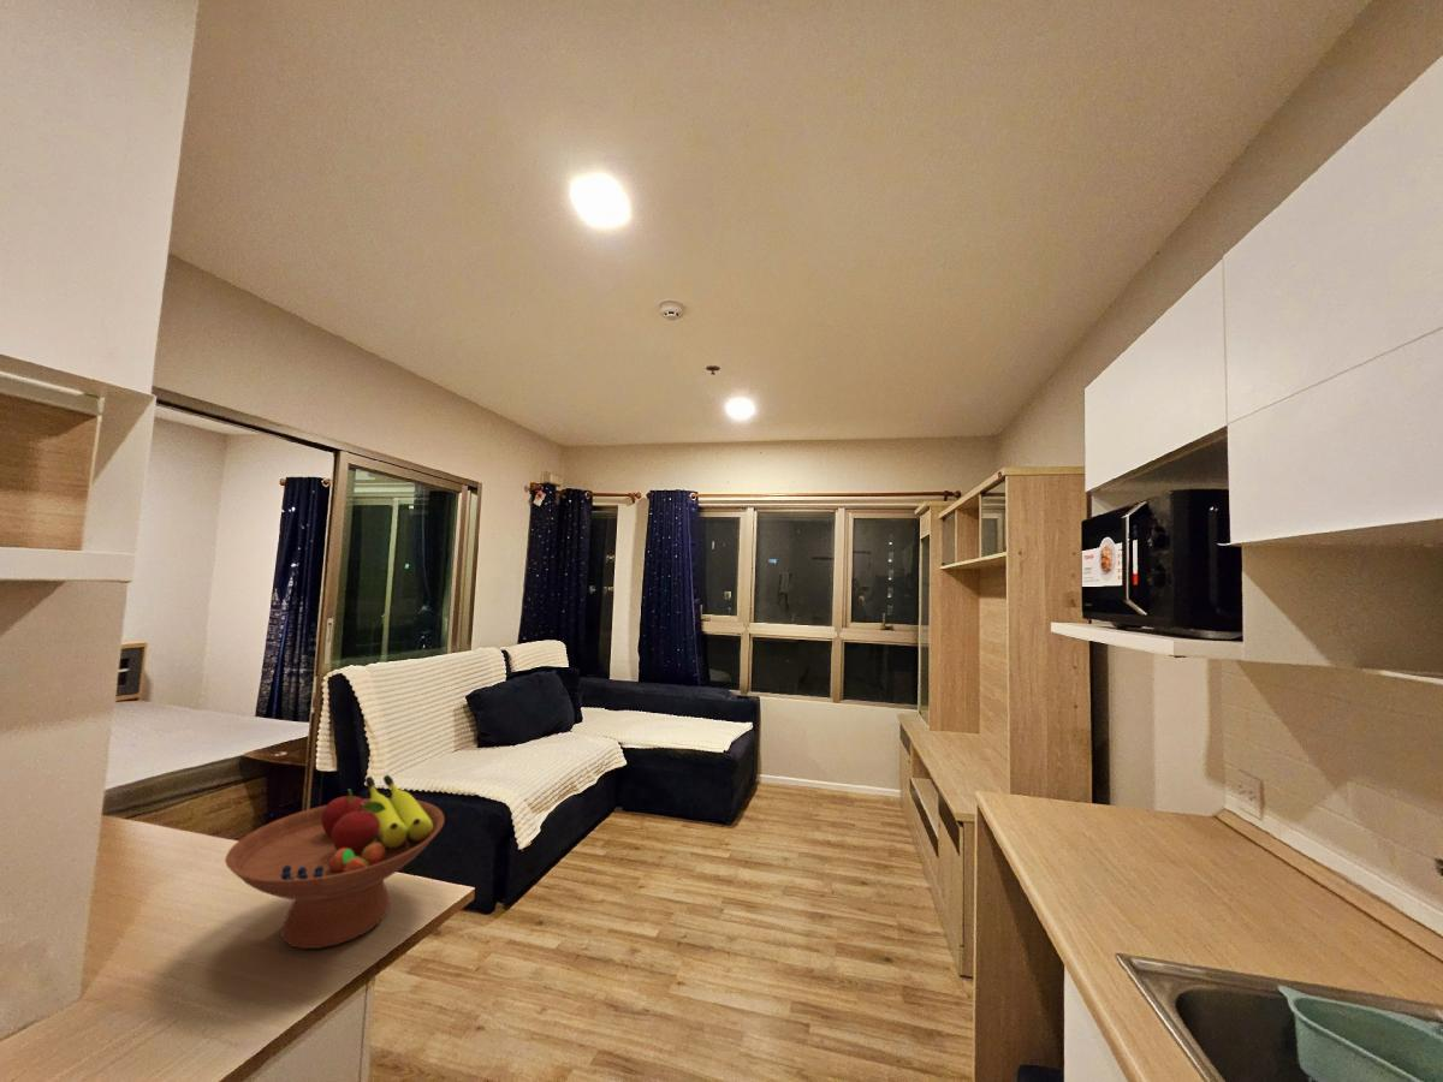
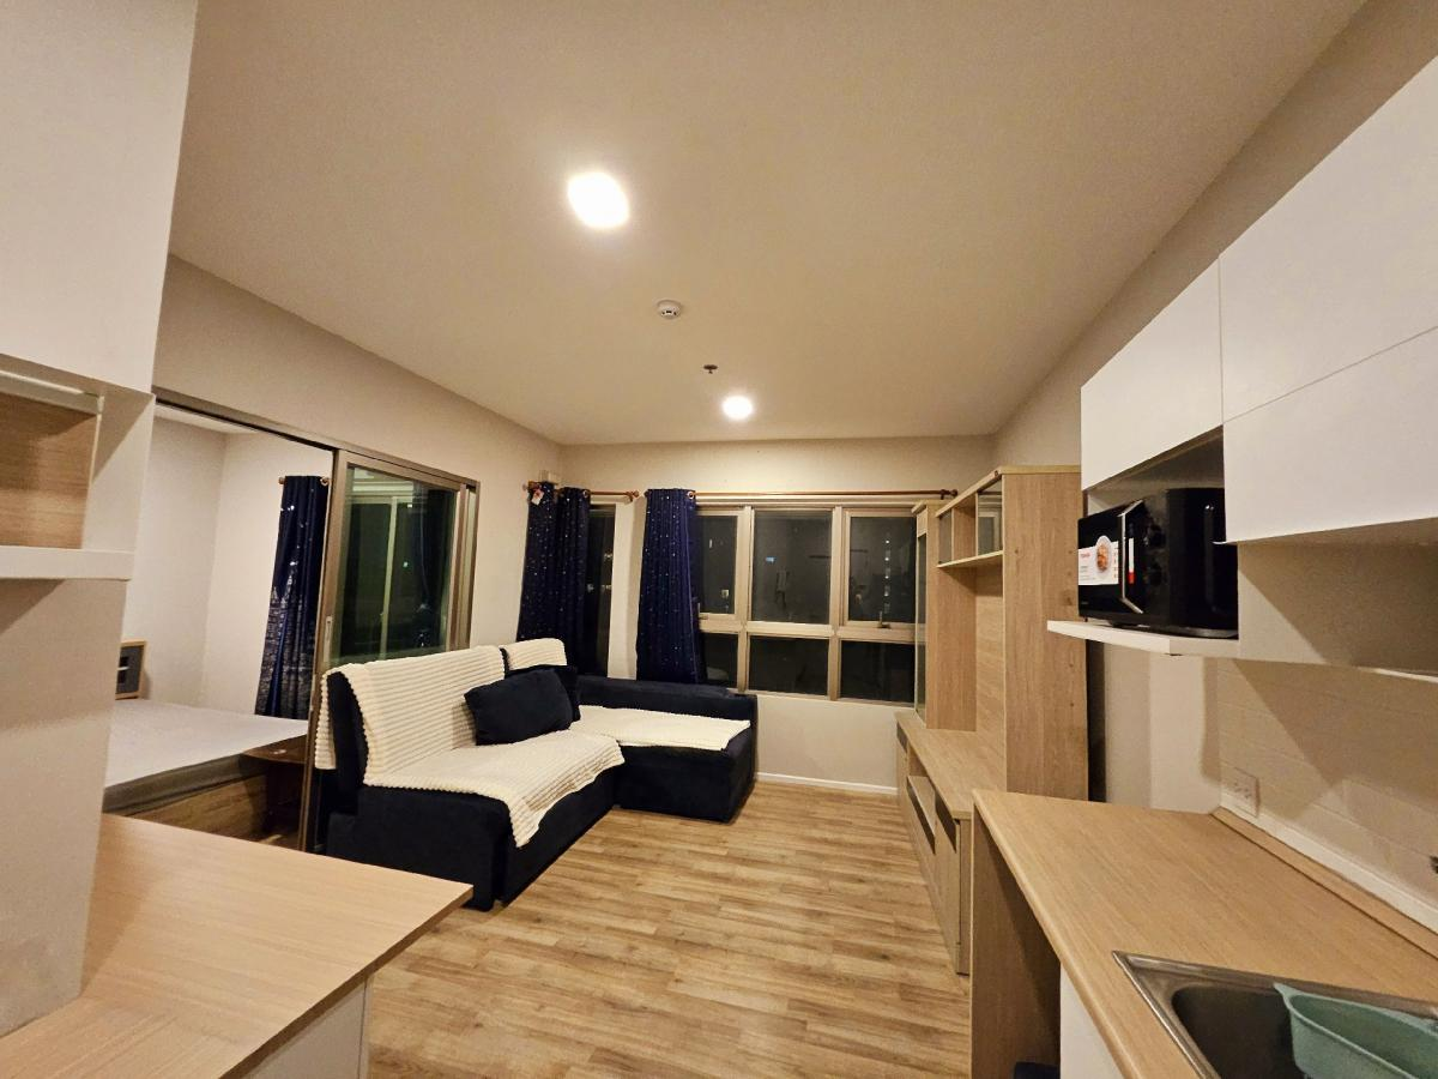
- fruit bowl (342, 860)
